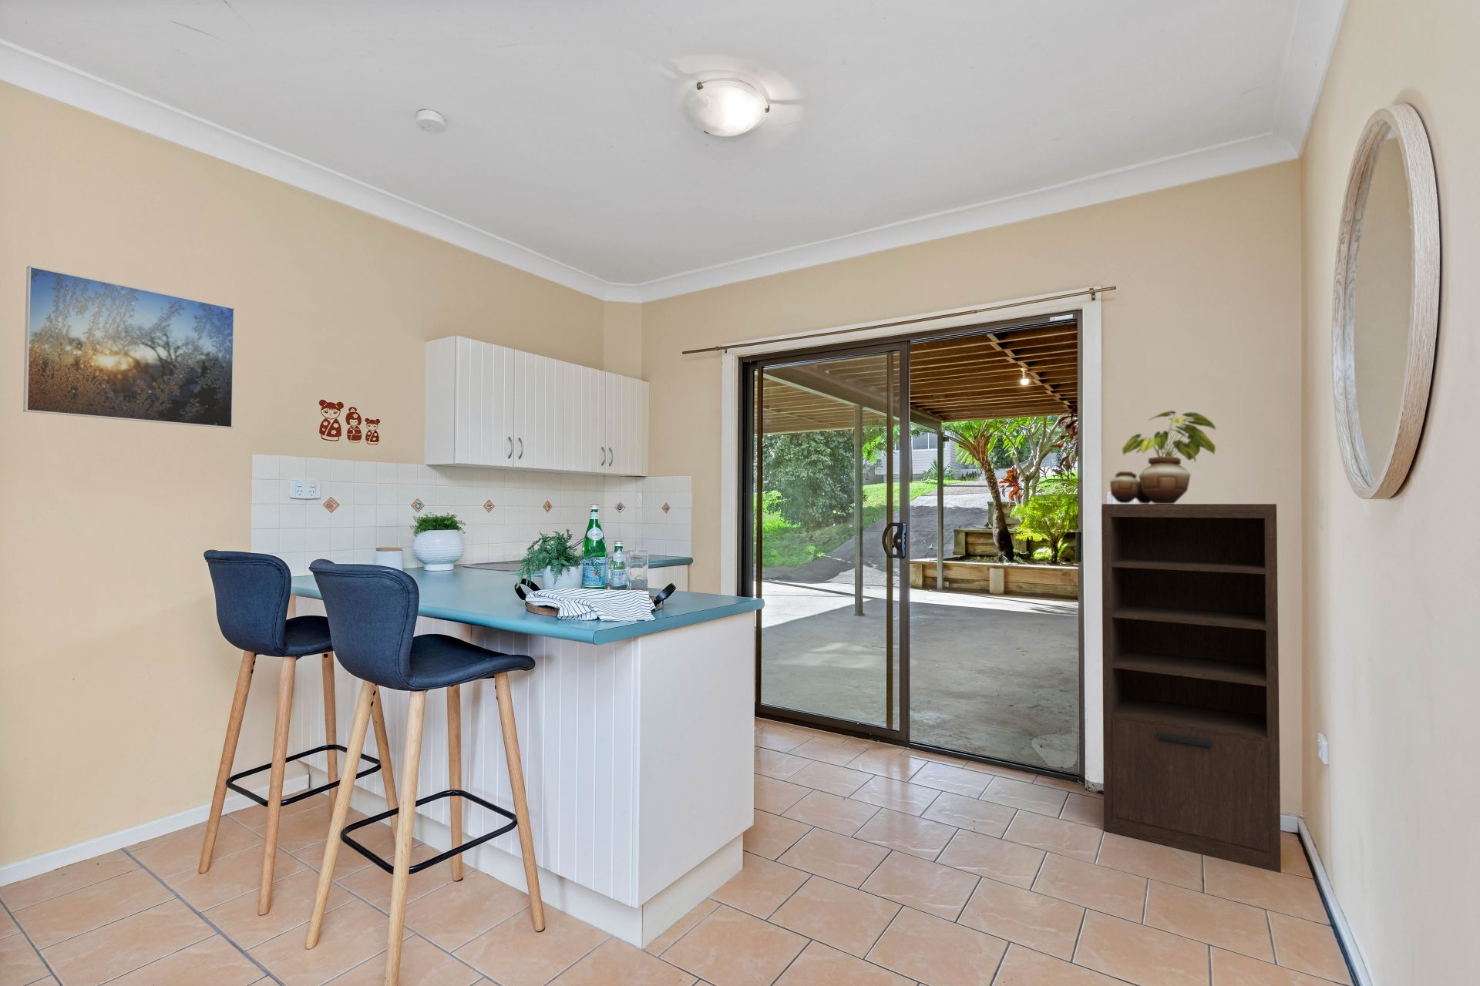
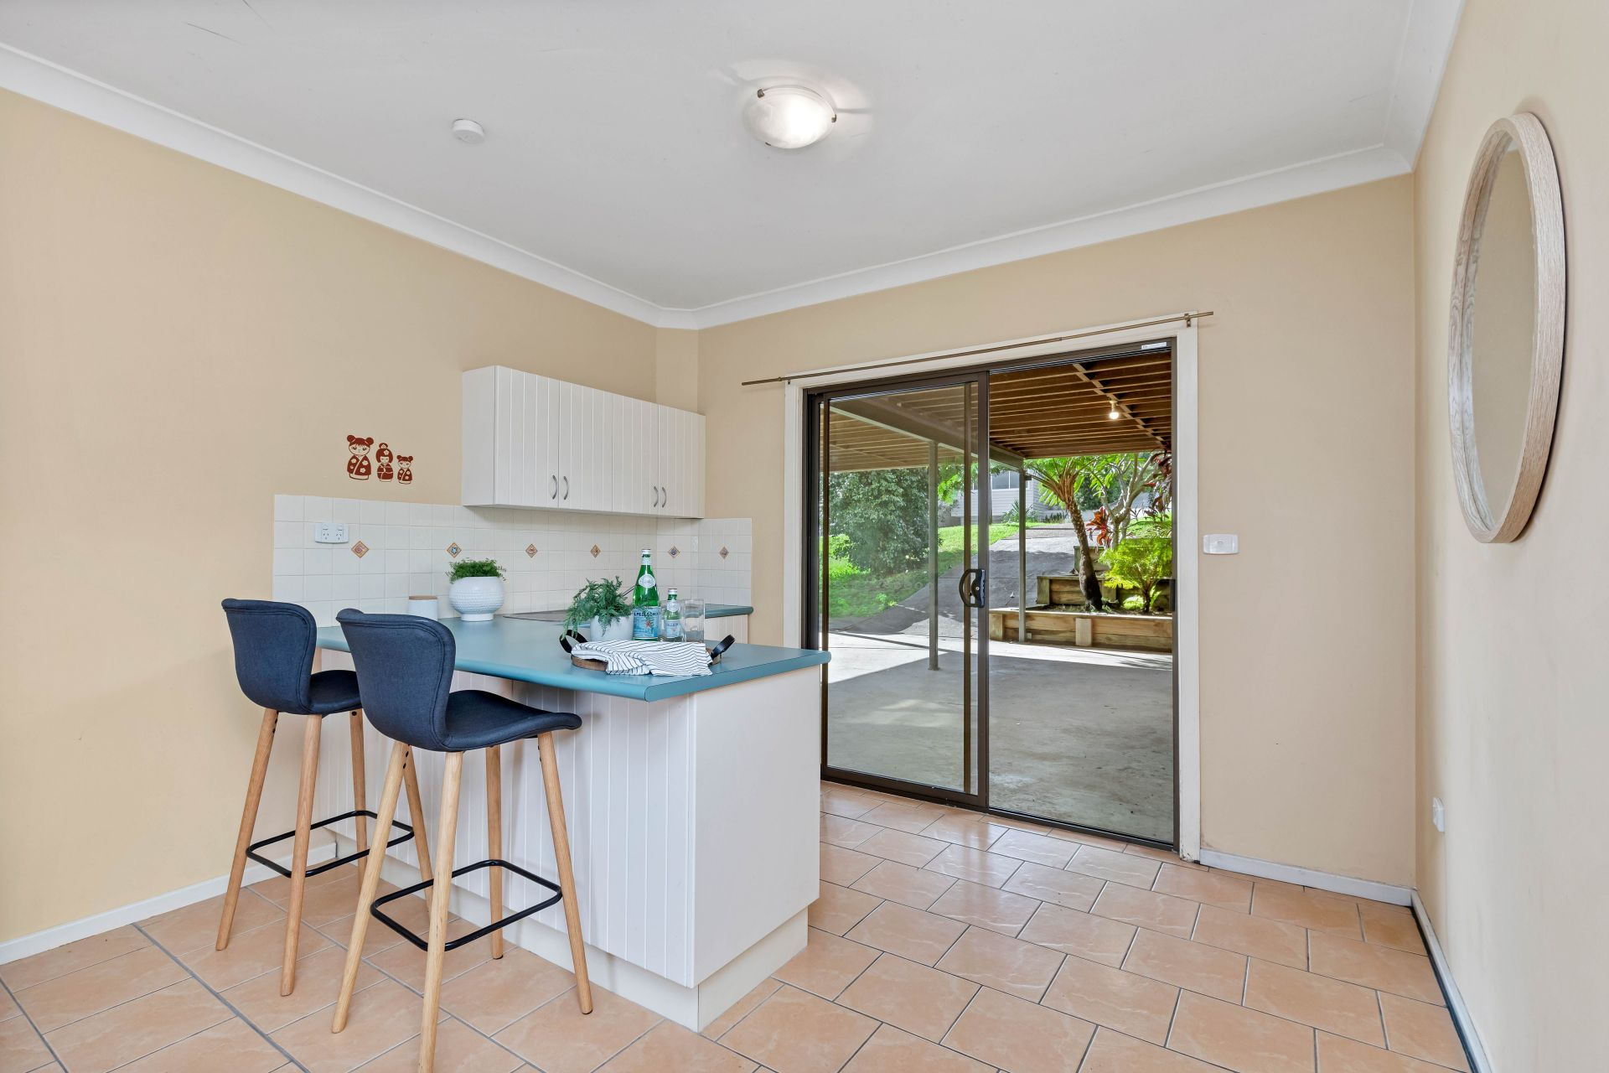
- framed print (139, 354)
- shelving unit (1188, 667)
- potted plant (1163, 457)
